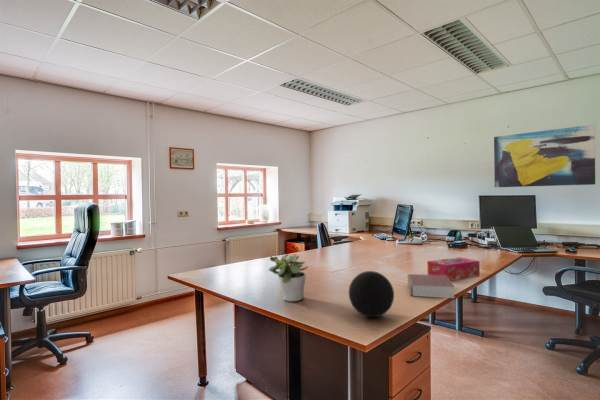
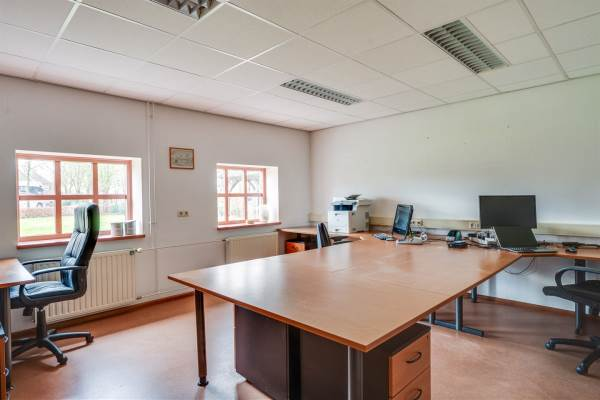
- wall art (540, 158)
- potted plant (285, 275)
- book (429, 285)
- decorative ball (371, 293)
- tissue box (453, 268)
